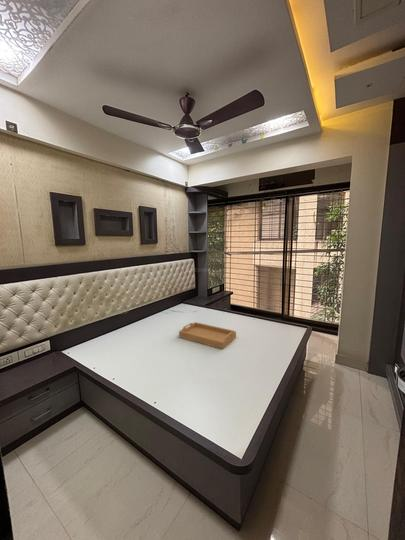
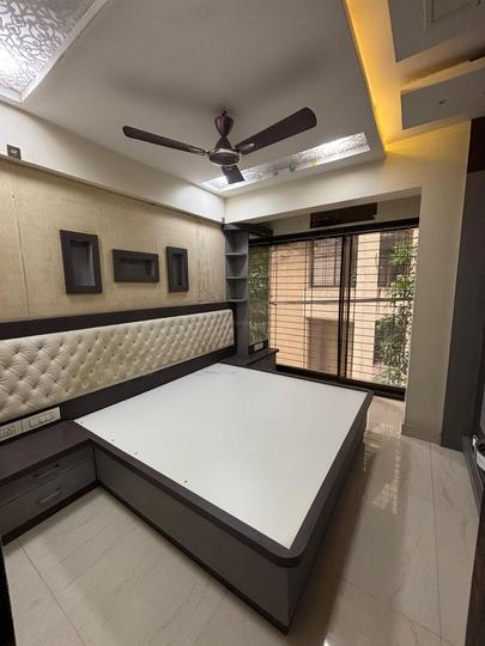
- serving tray (207, 333)
